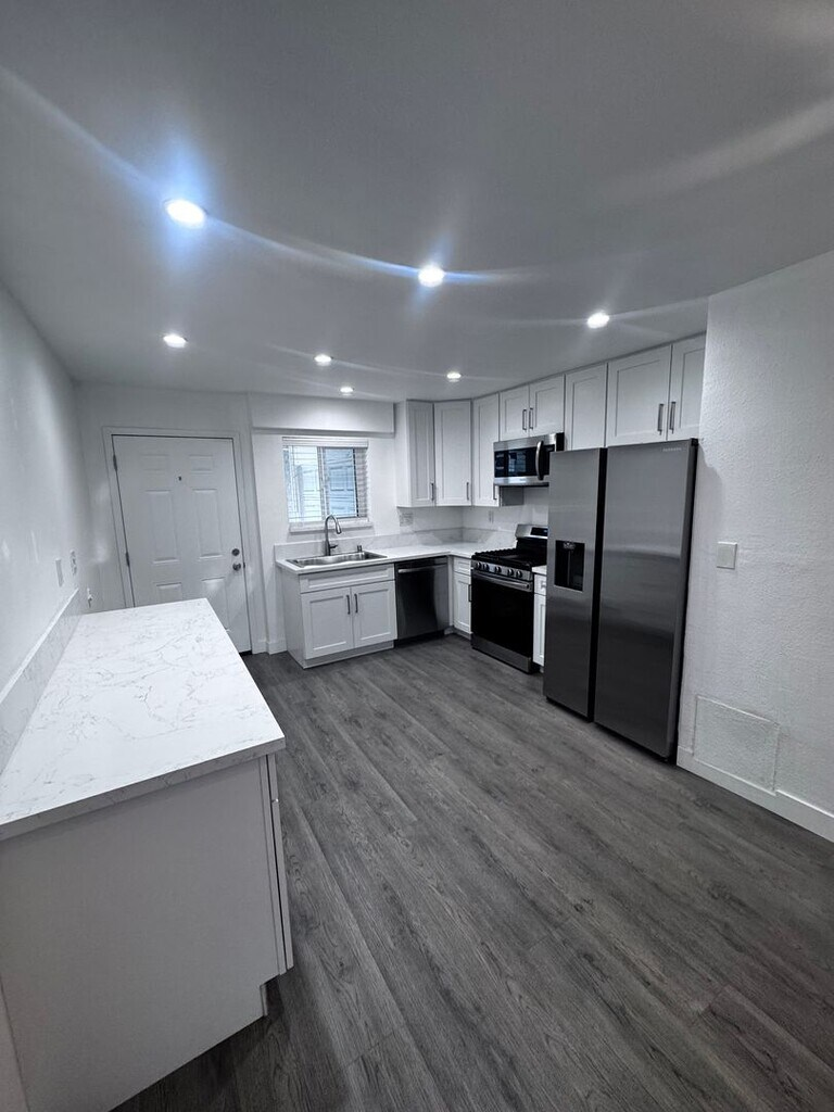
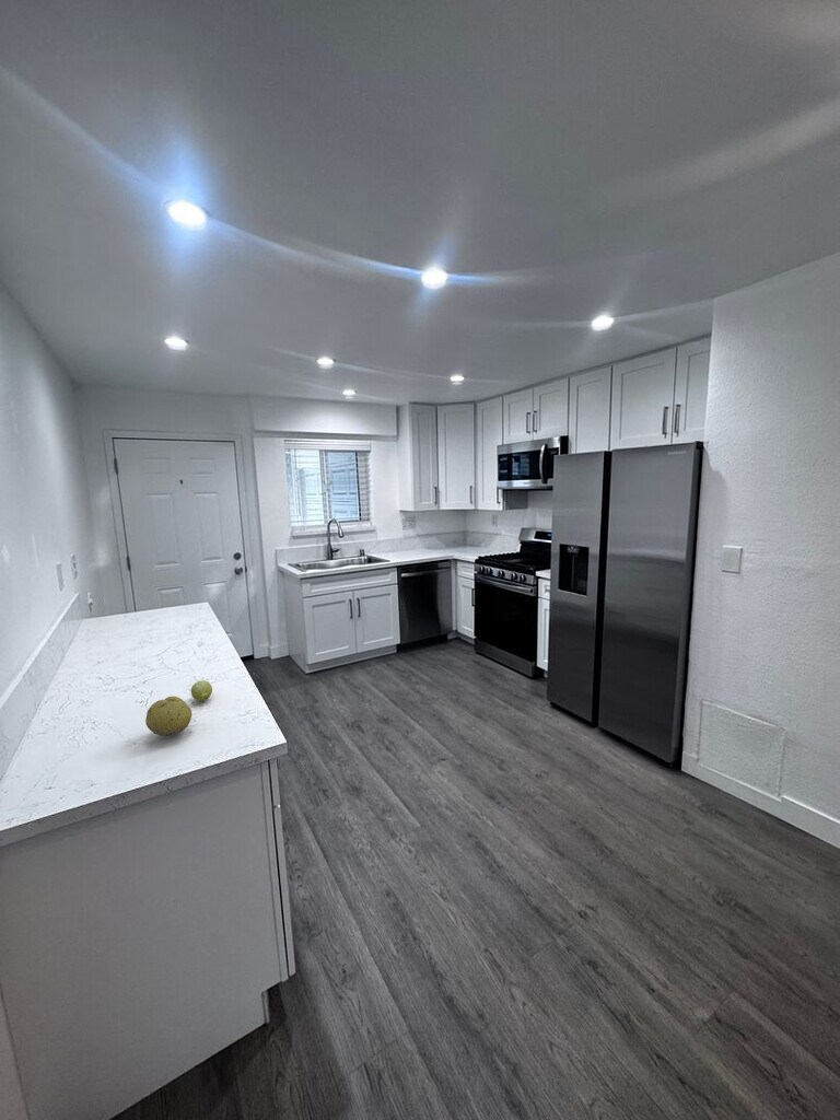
+ fruit (201, 690)
+ fruit (168, 716)
